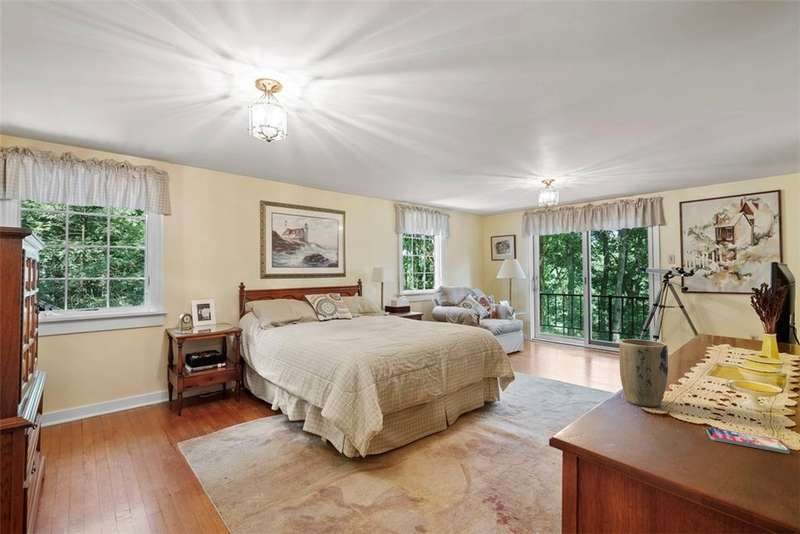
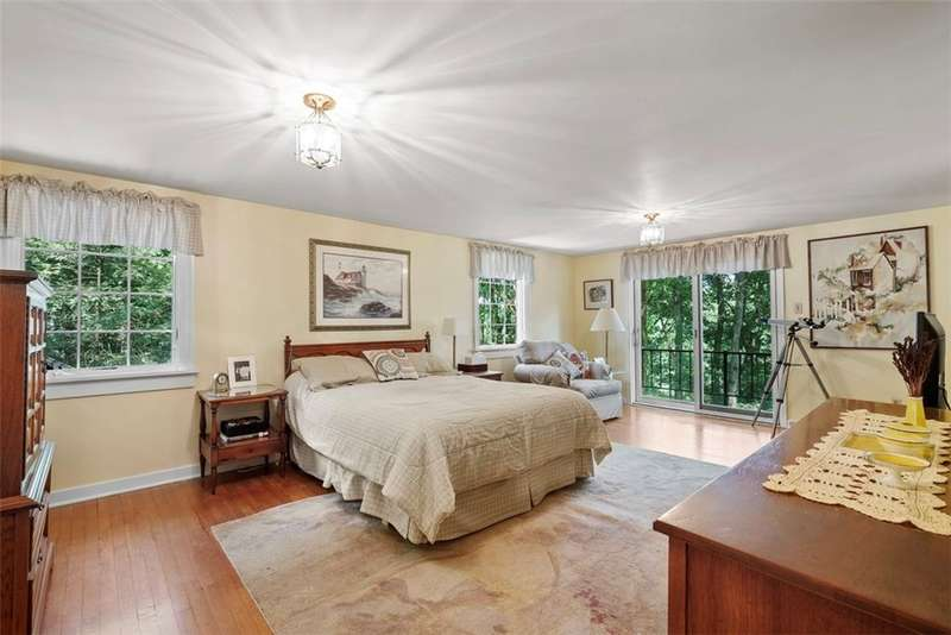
- smartphone (745, 439)
- plant pot (643, 372)
